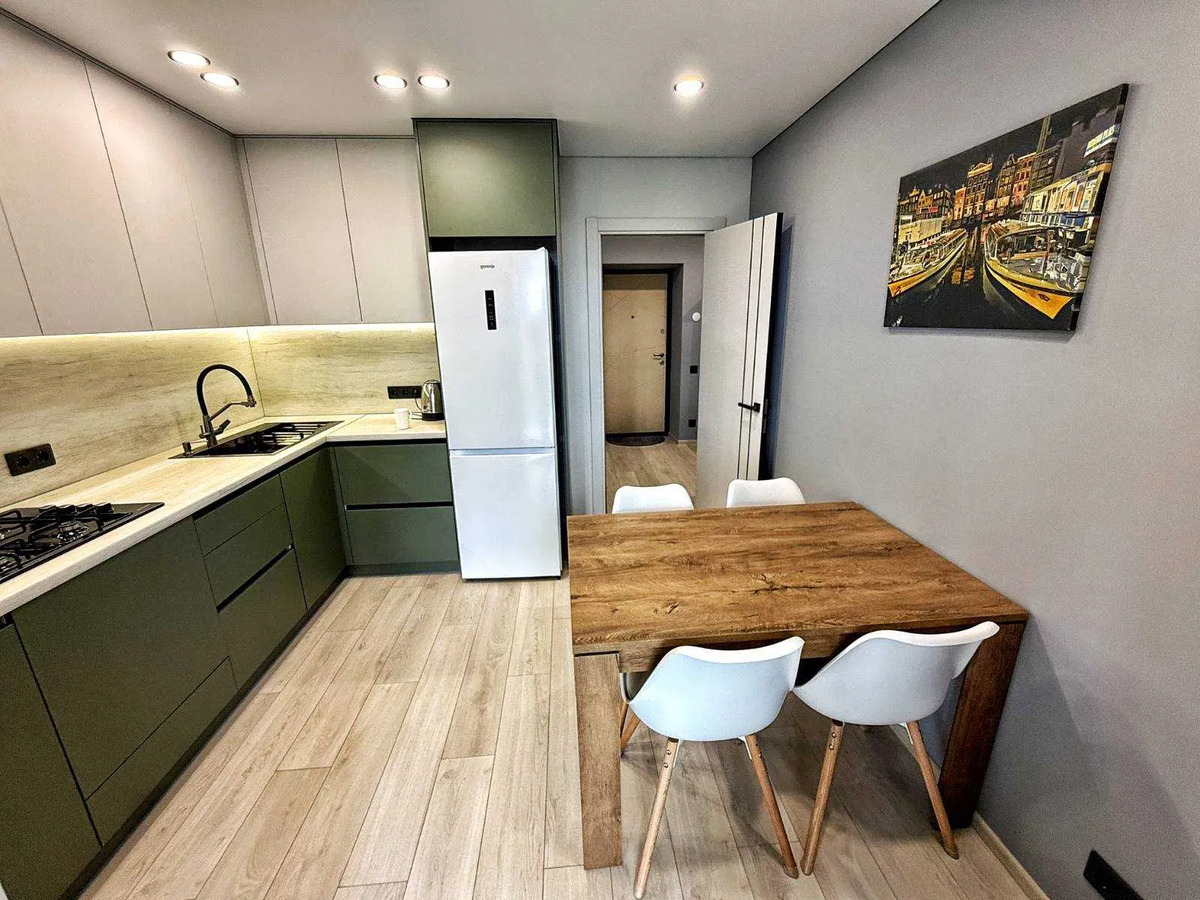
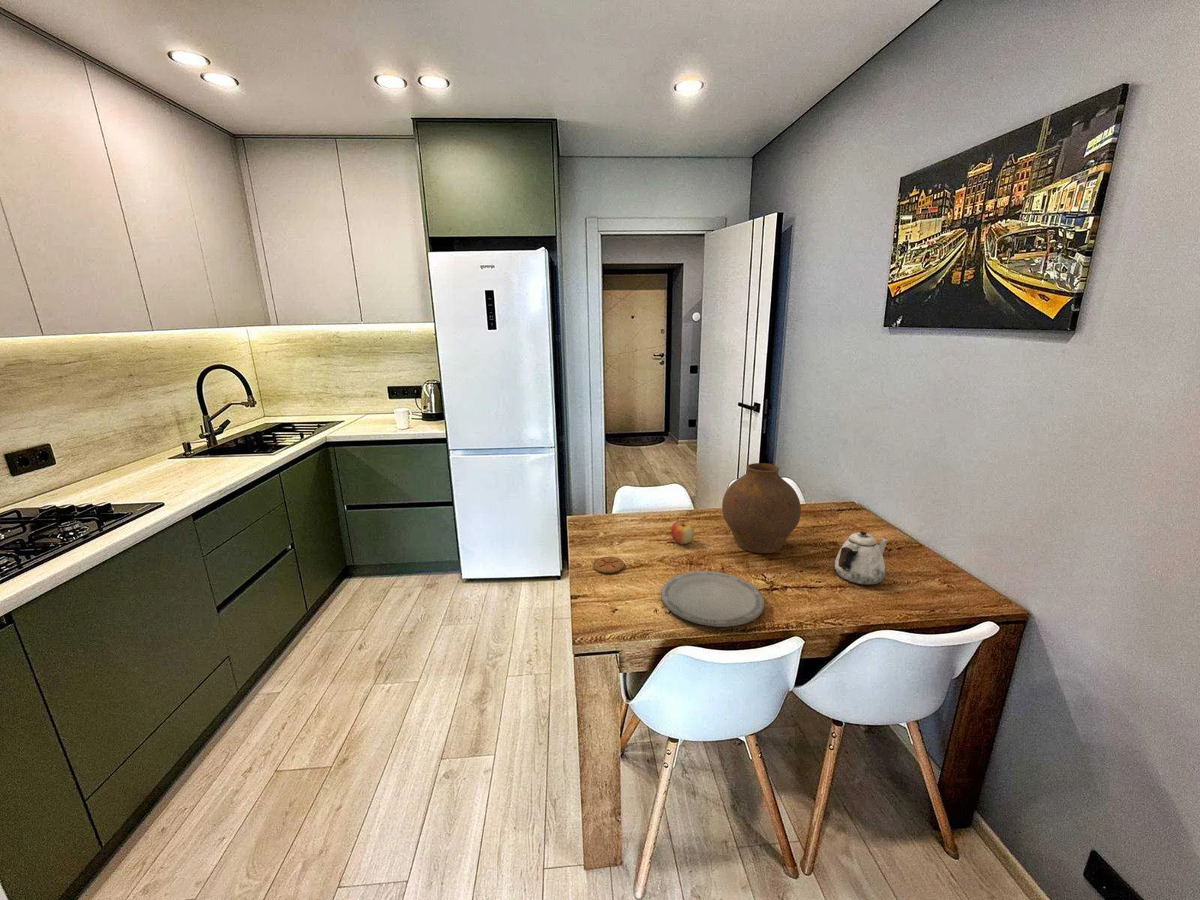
+ apple (682, 531)
+ coaster (608, 564)
+ vase (760, 506)
+ teapot (864, 553)
+ plate (711, 597)
